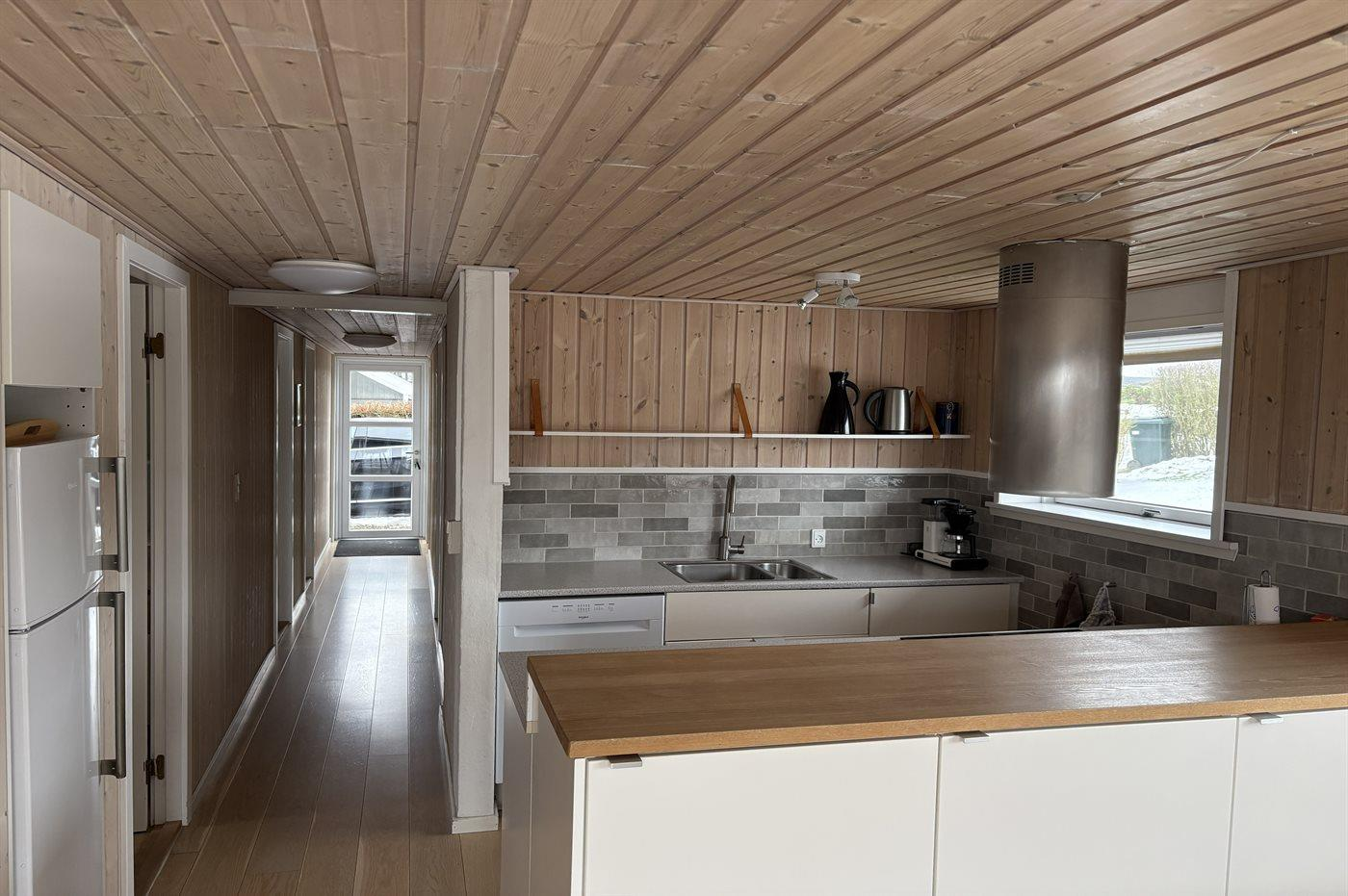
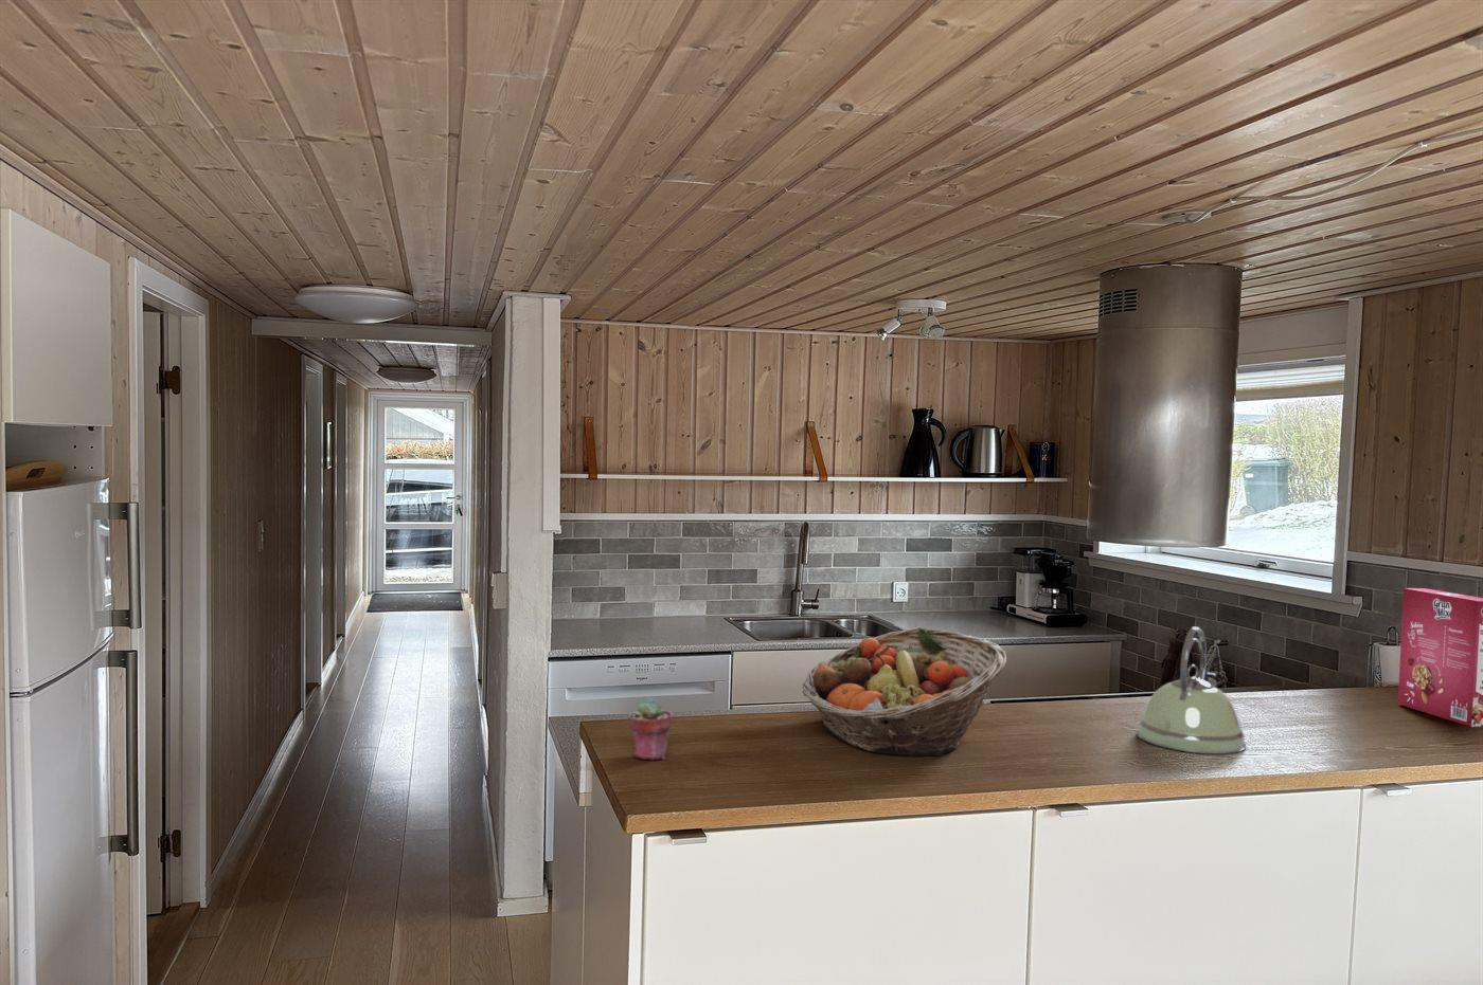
+ fruit basket (900, 687)
+ potted succulent (650, 726)
+ kettle (1194, 683)
+ cereal box (1447, 654)
